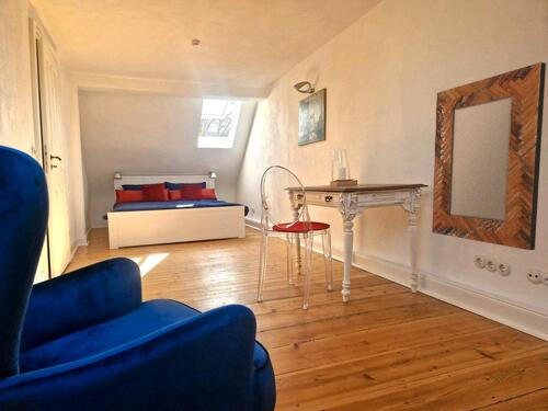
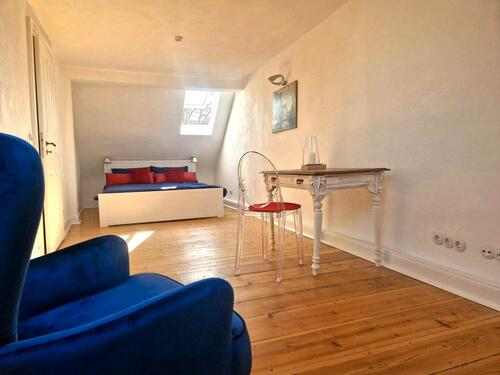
- home mirror (479, 161)
